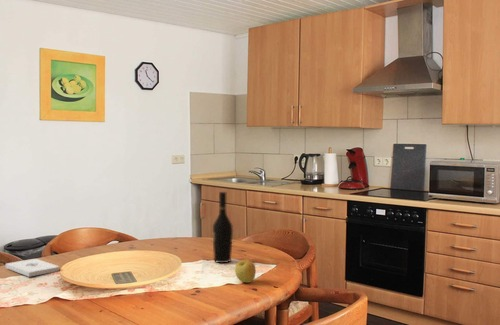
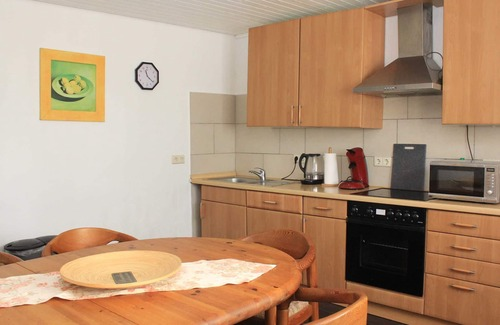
- apple (245, 271)
- notepad (32, 267)
- wine bottle (222, 226)
